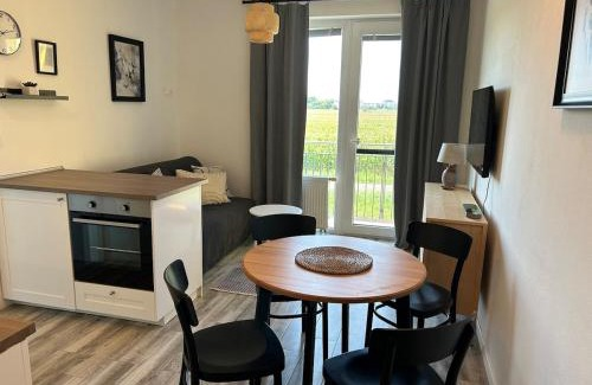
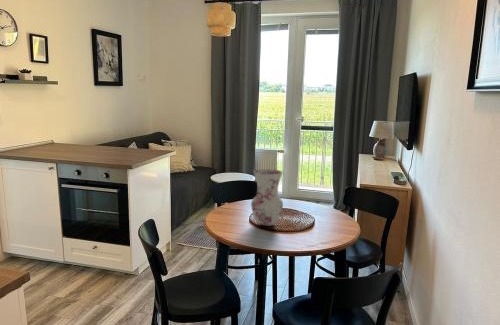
+ vase (267, 198)
